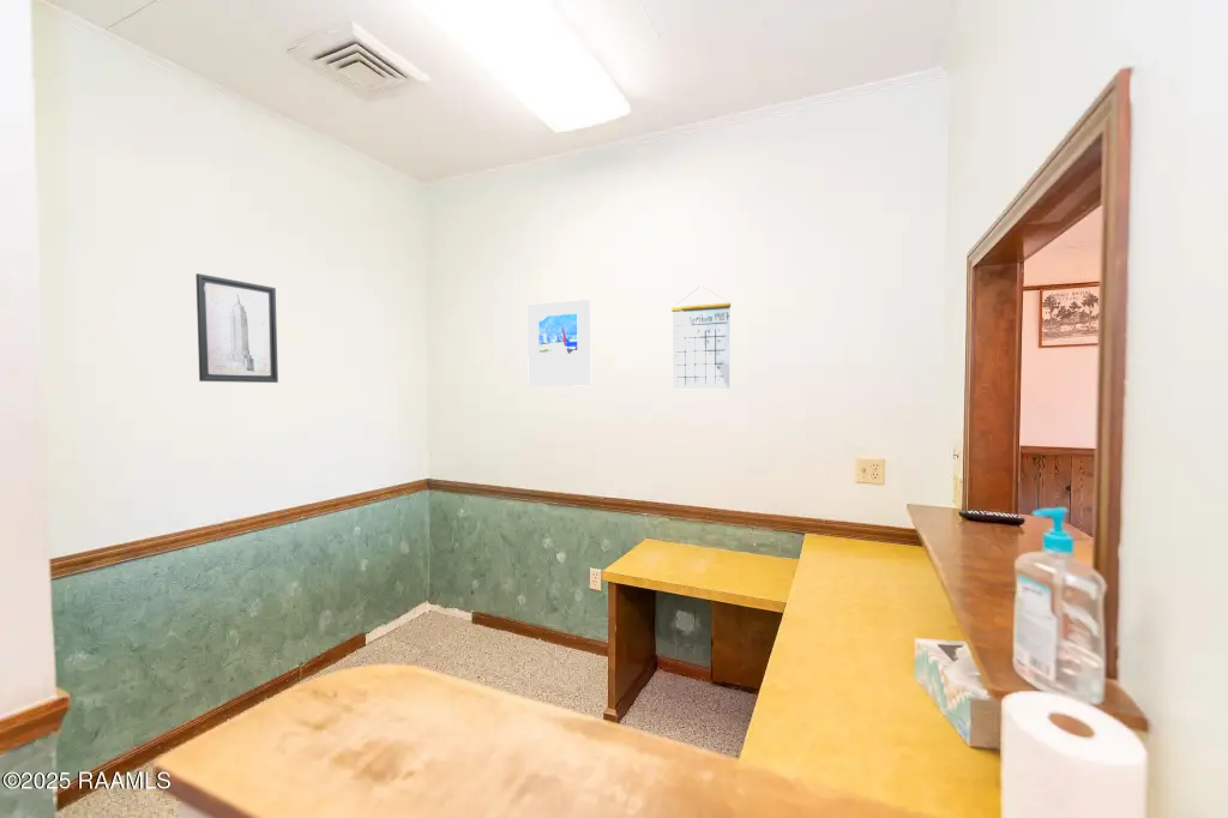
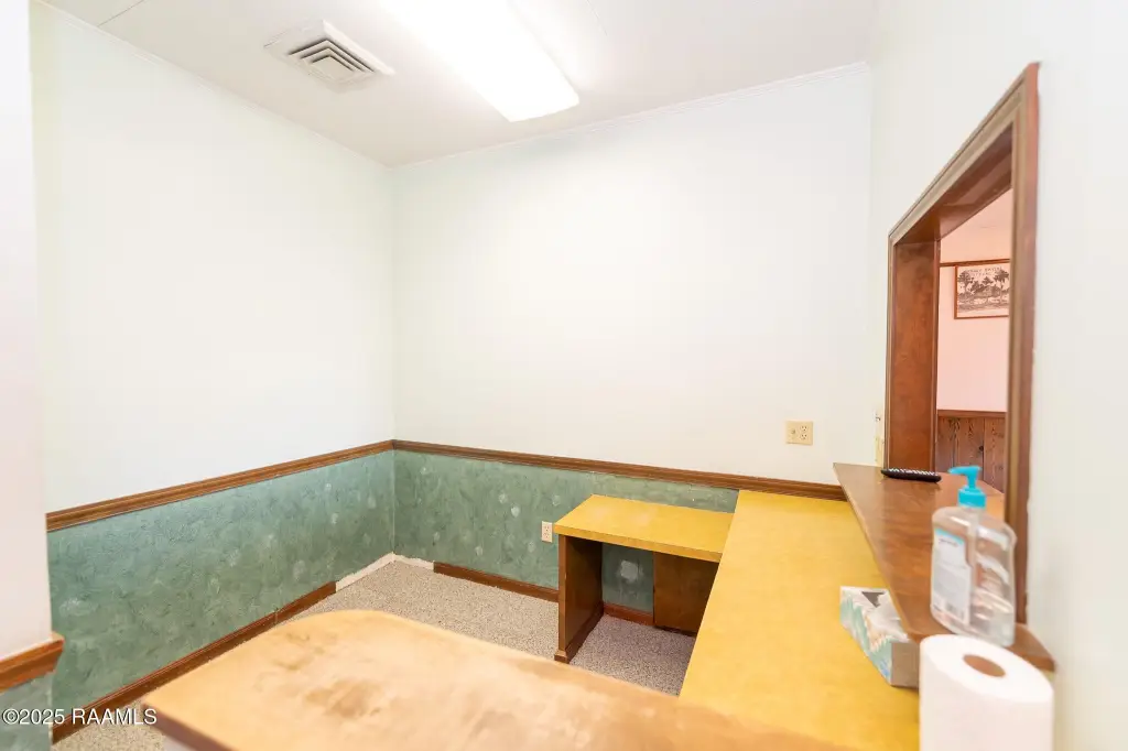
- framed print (558, 344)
- wall art (239, 331)
- calendar (700, 336)
